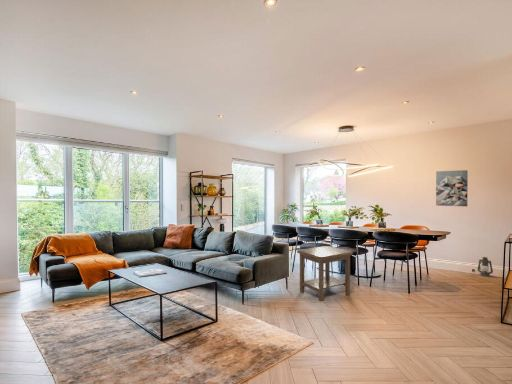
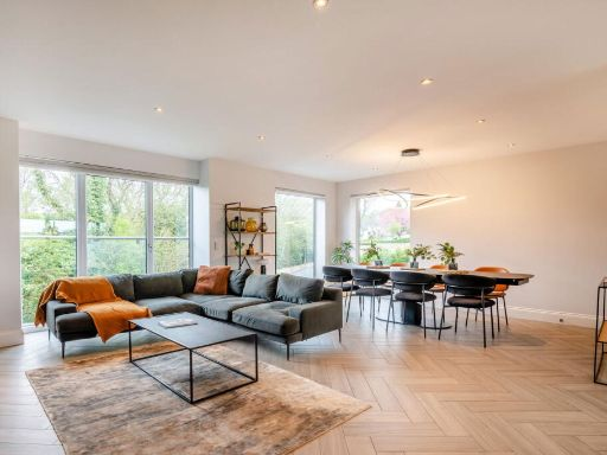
- side table (323, 272)
- lantern (485, 266)
- wall art (451, 188)
